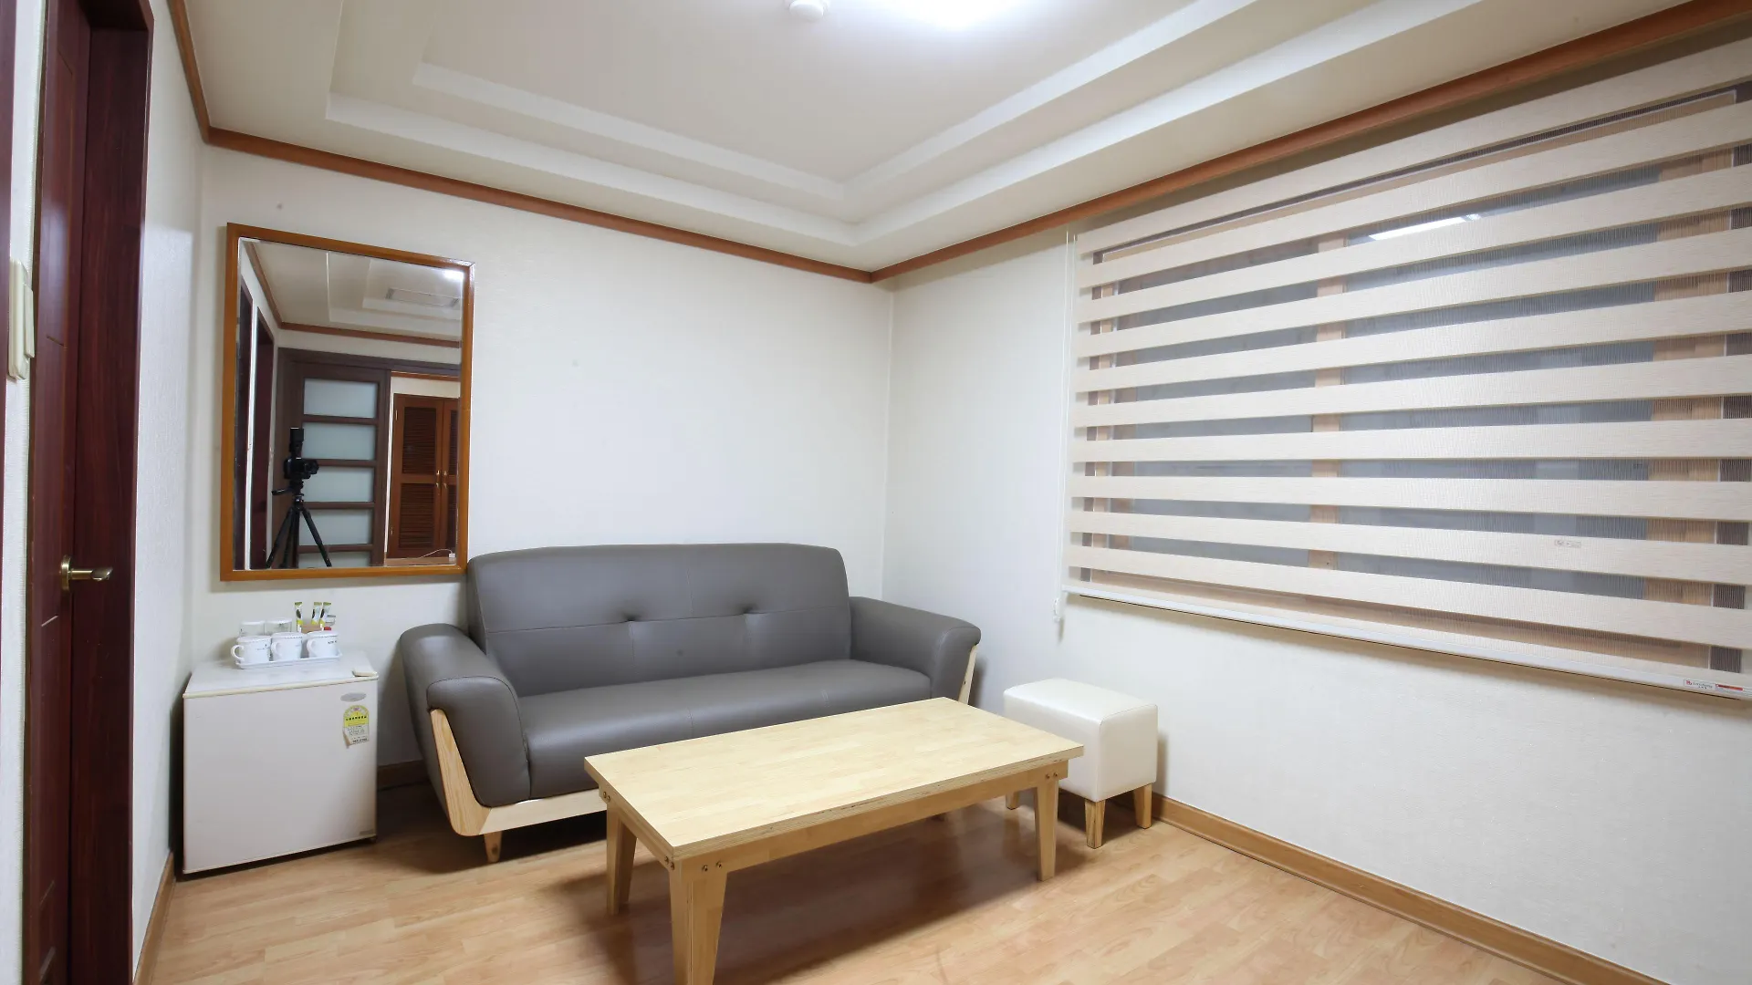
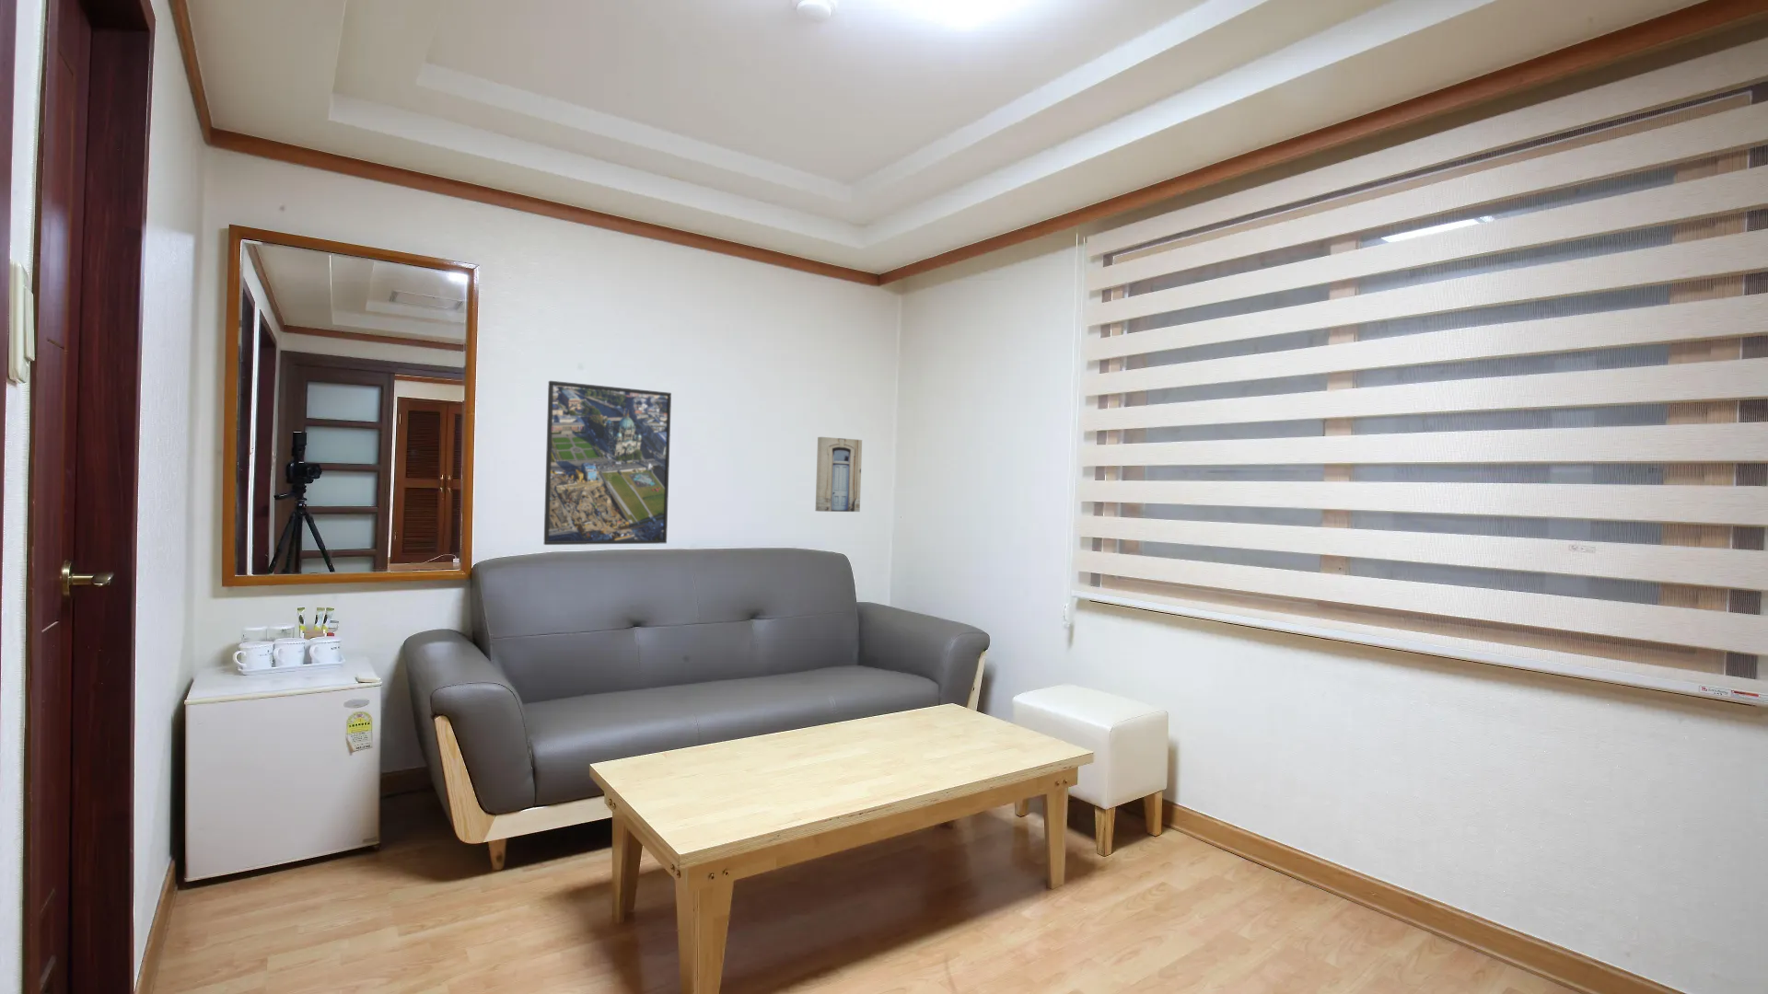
+ wall art (839, 475)
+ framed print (610, 465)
